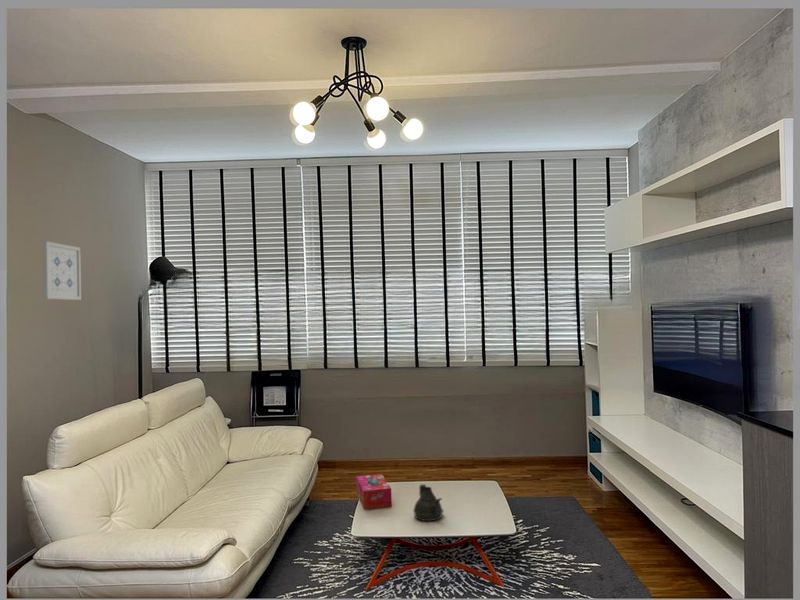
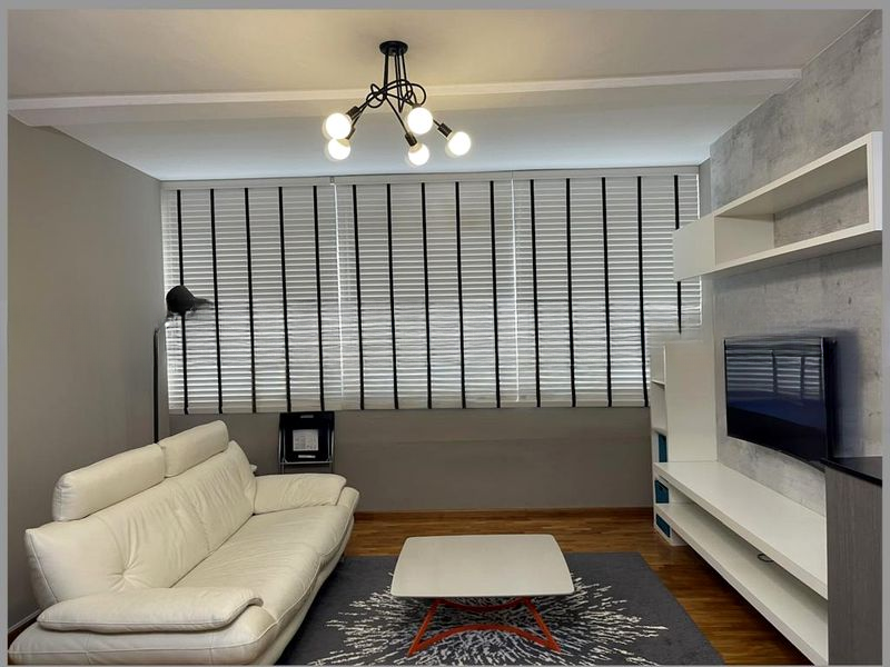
- tissue box (373, 490)
- teapot (430, 503)
- wall art (62, 272)
